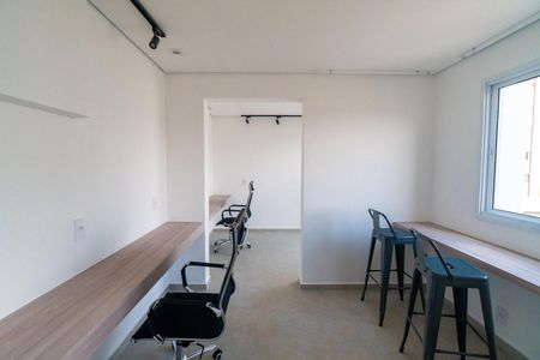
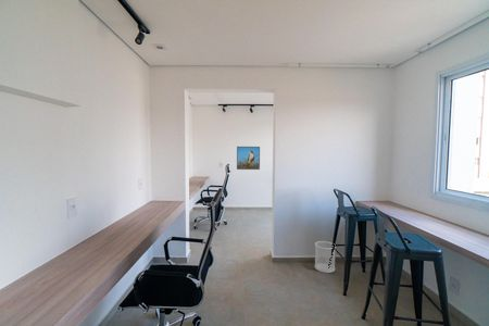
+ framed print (248, 158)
+ wastebasket (325, 255)
